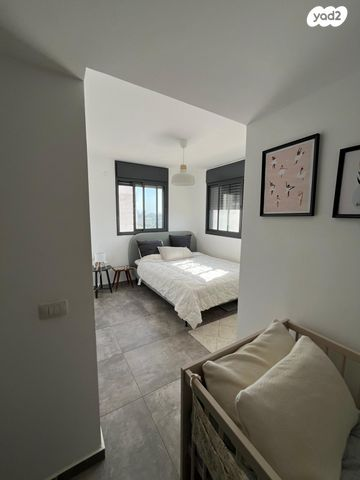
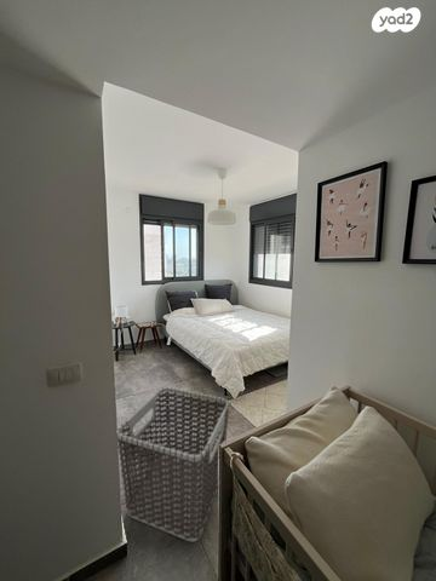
+ clothes hamper (178, 453)
